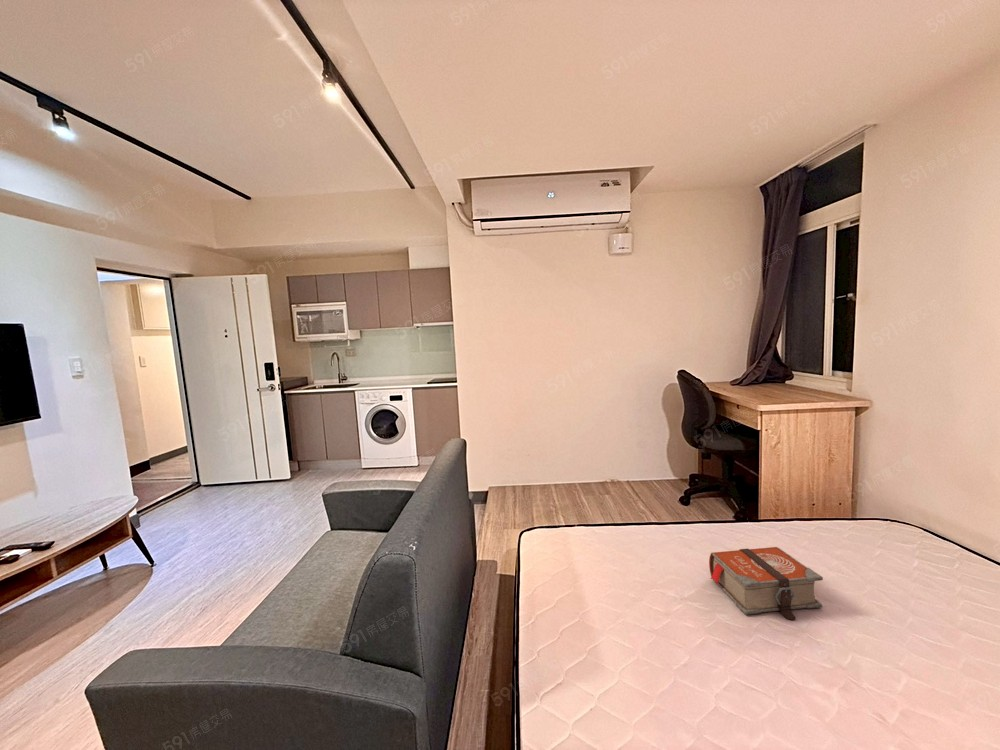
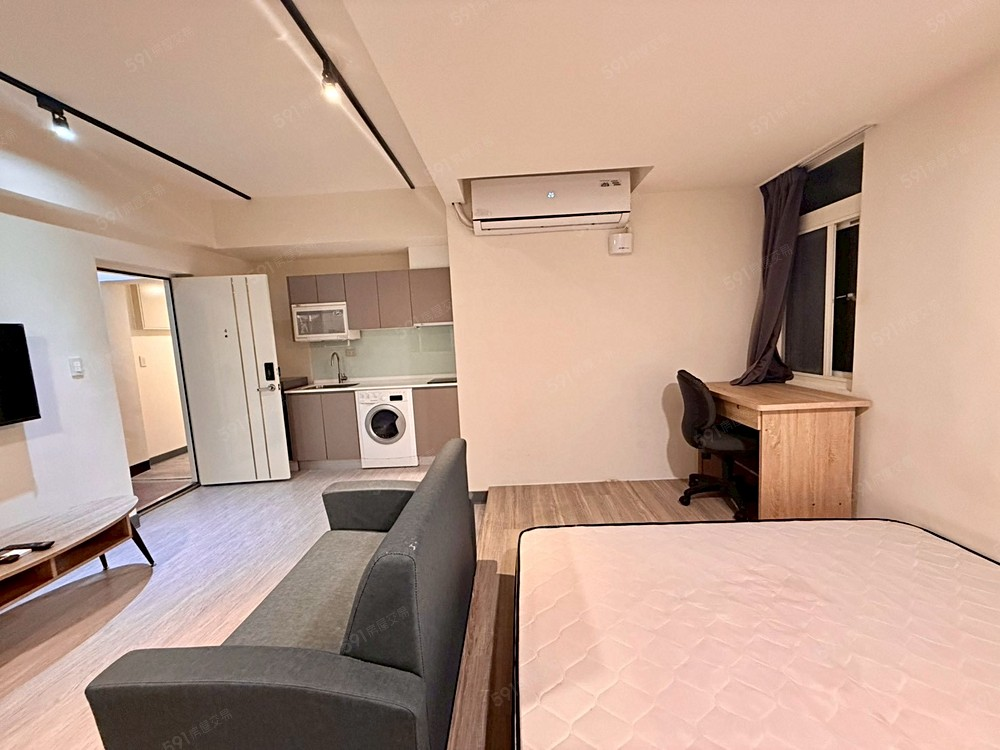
- bible (762, 579)
